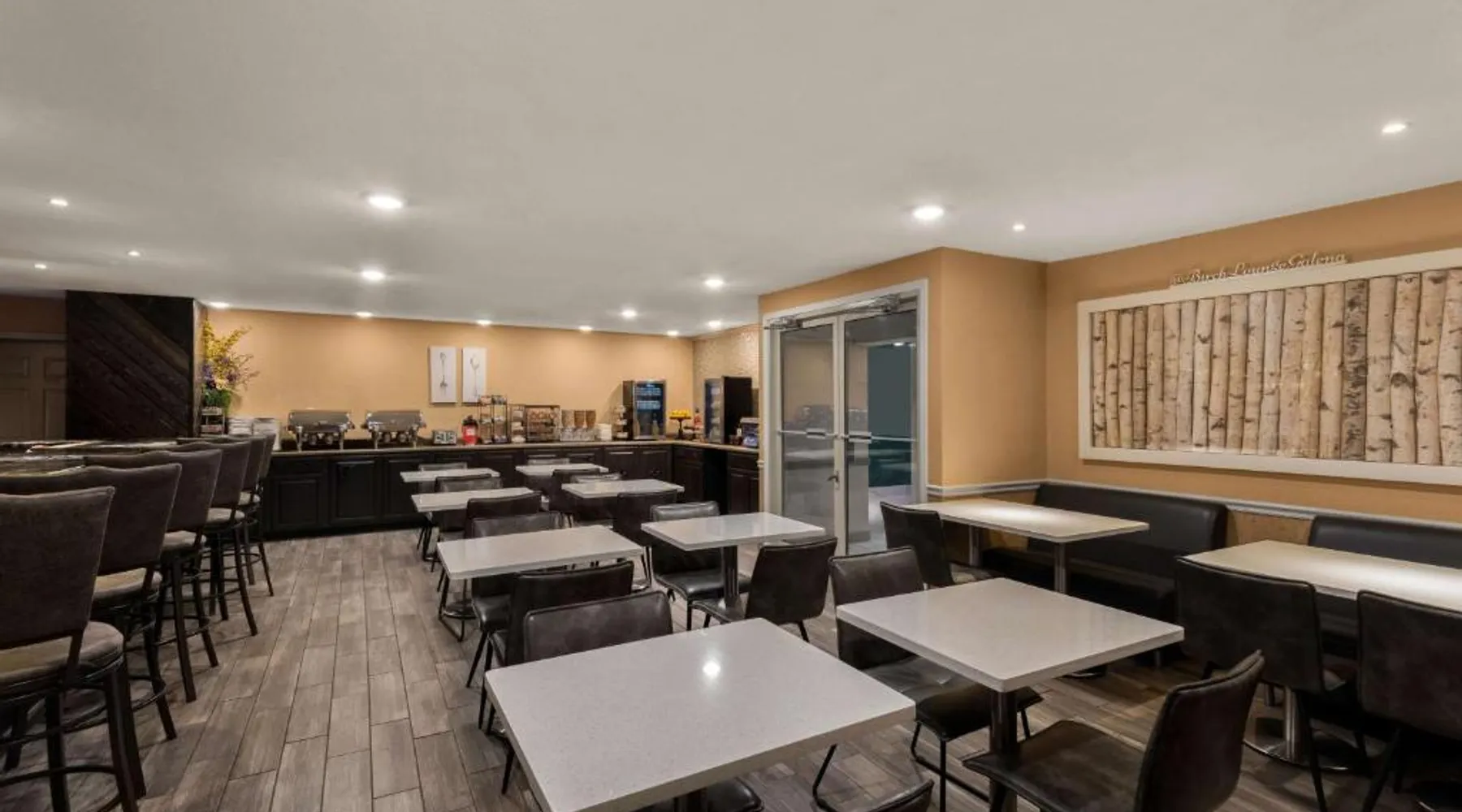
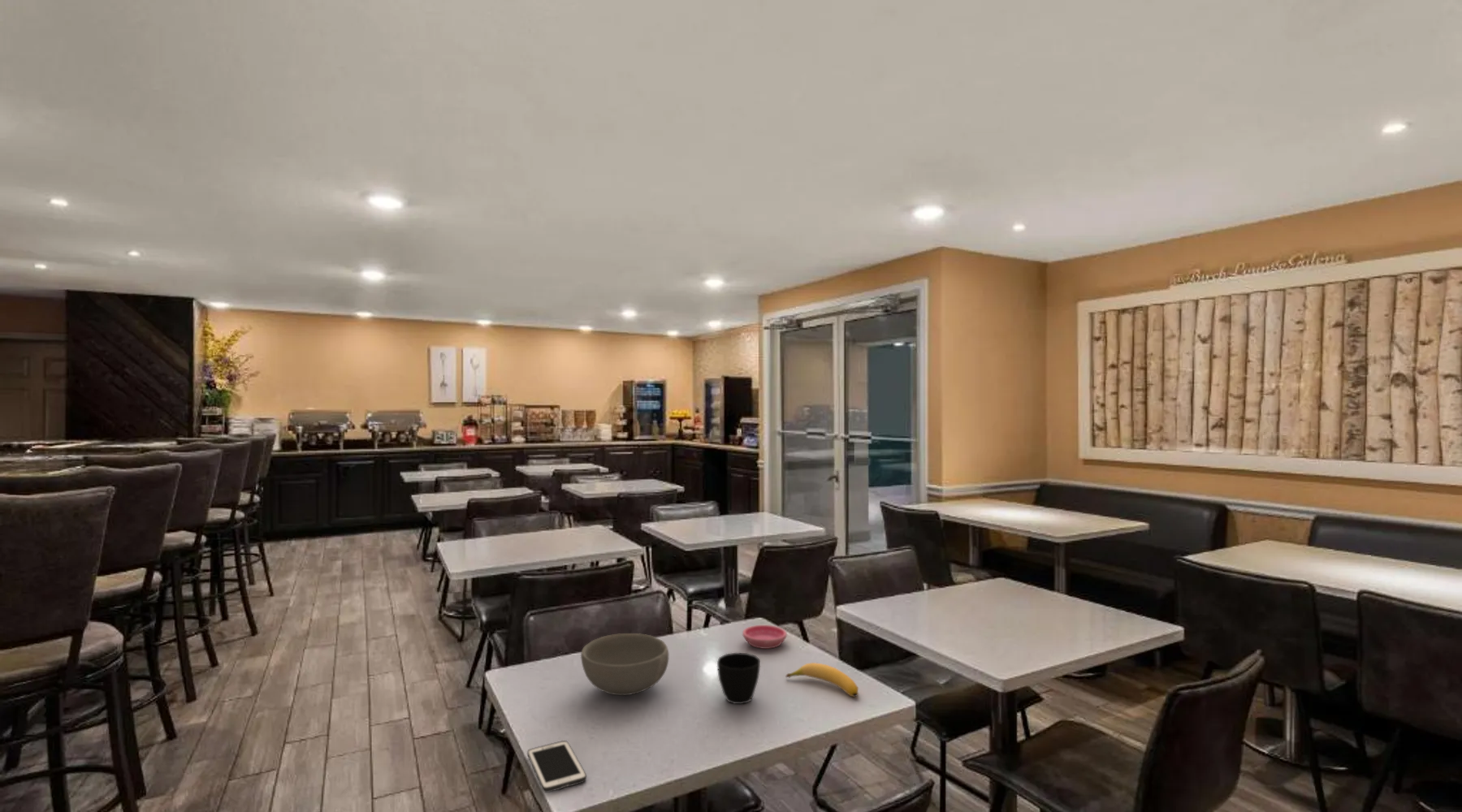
+ banana (825, 677)
+ cup (739, 678)
+ cell phone (556, 765)
+ bowl (625, 667)
+ saucer (764, 637)
